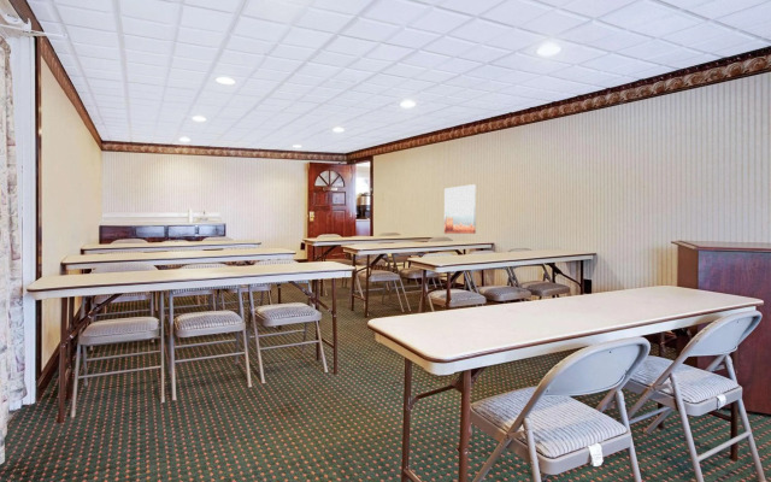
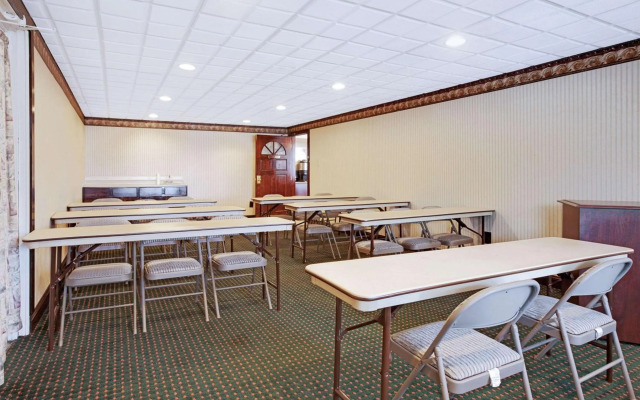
- wall art (459, 210)
